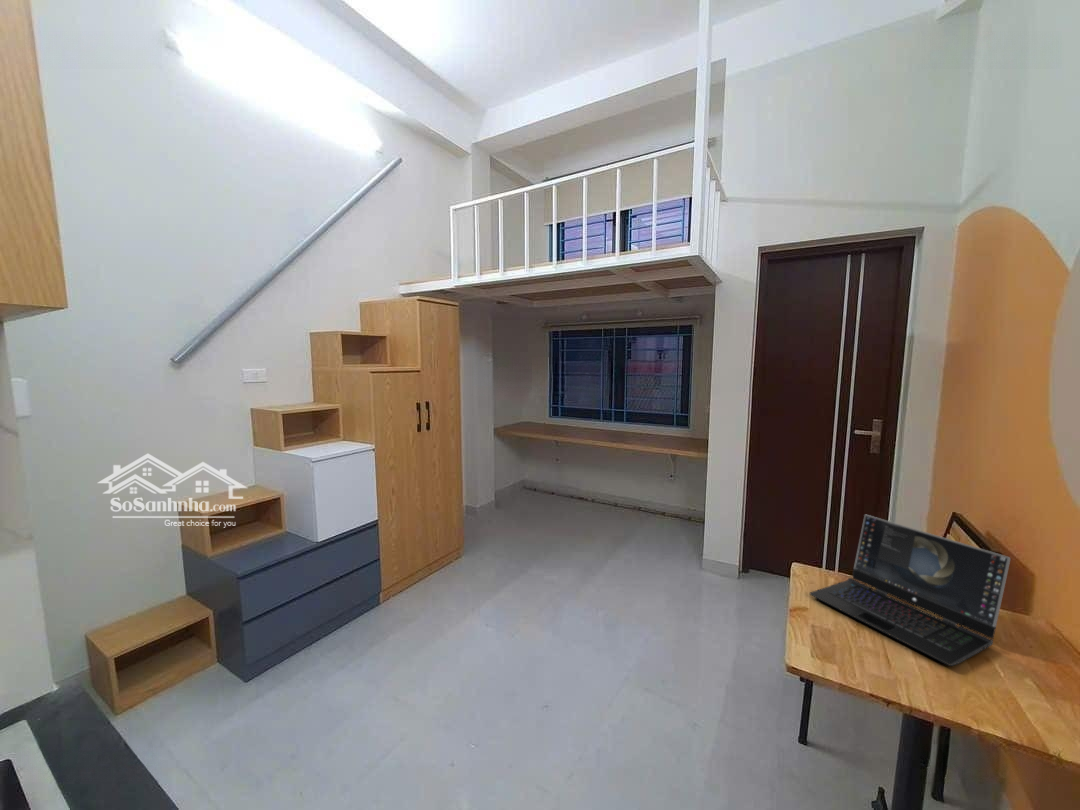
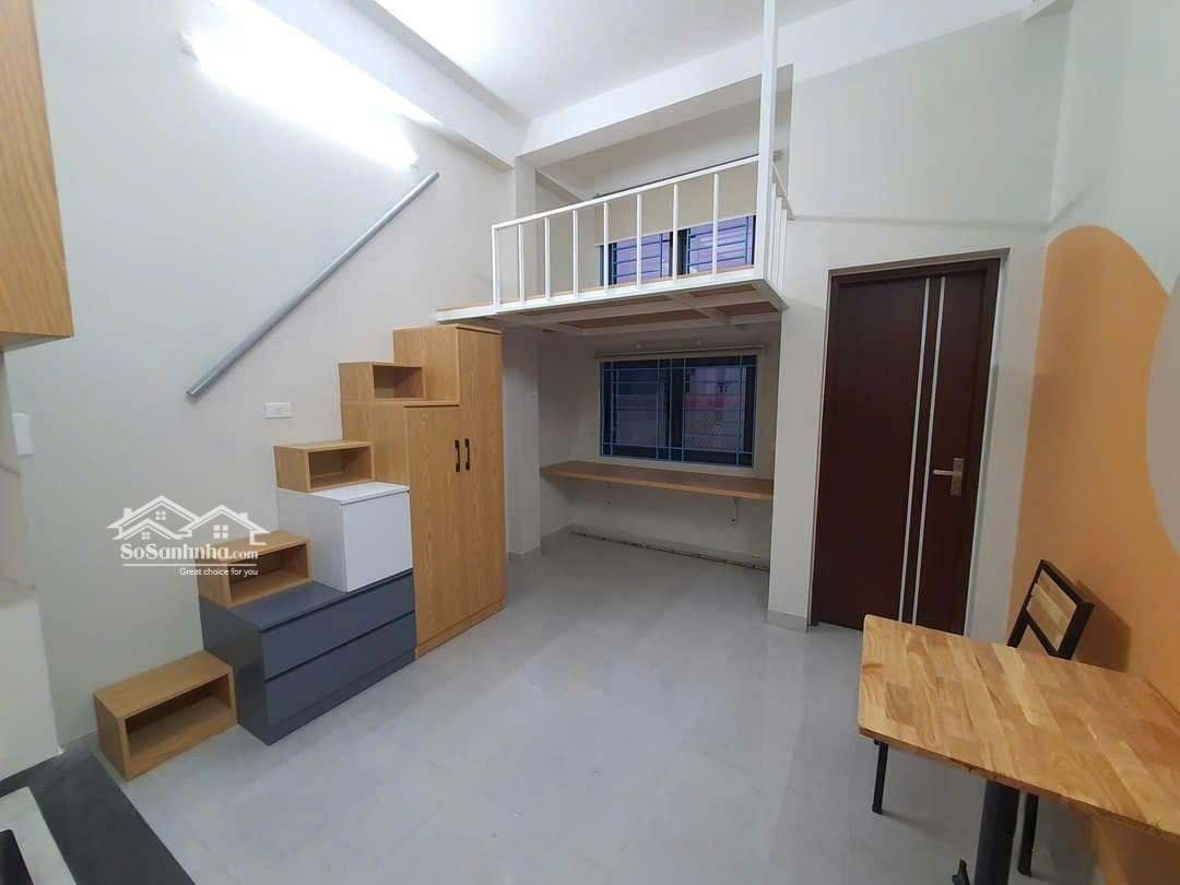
- laptop (900, 579)
